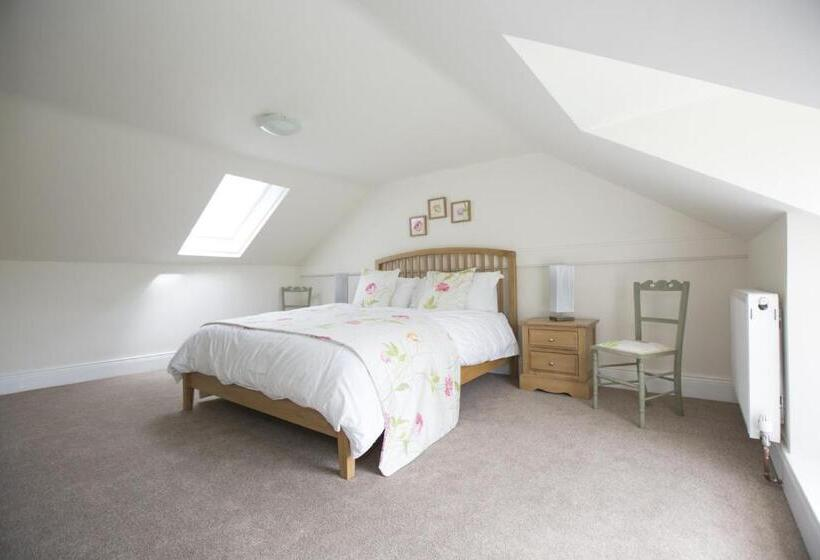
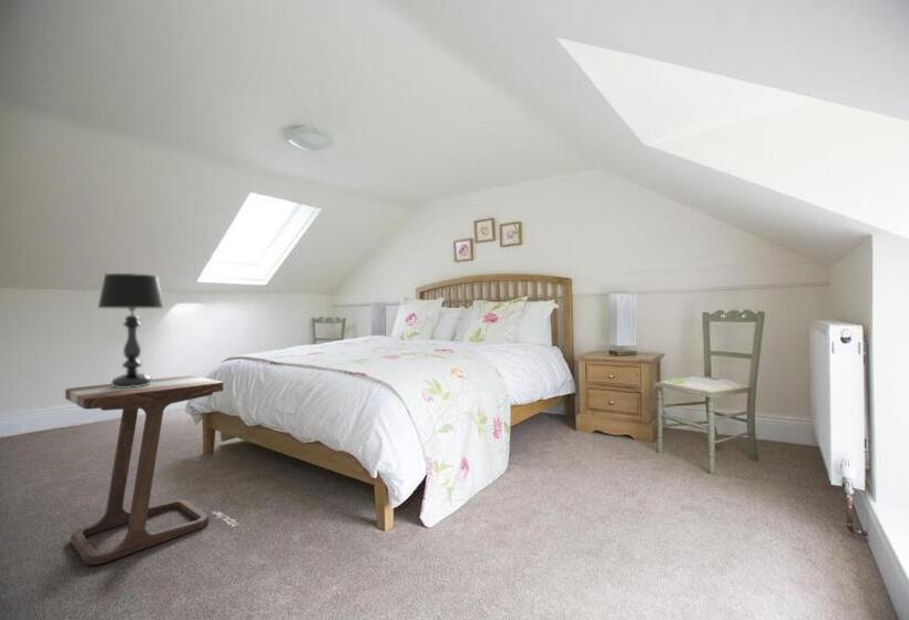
+ table lamp (132, 330)
+ side table (152, 455)
